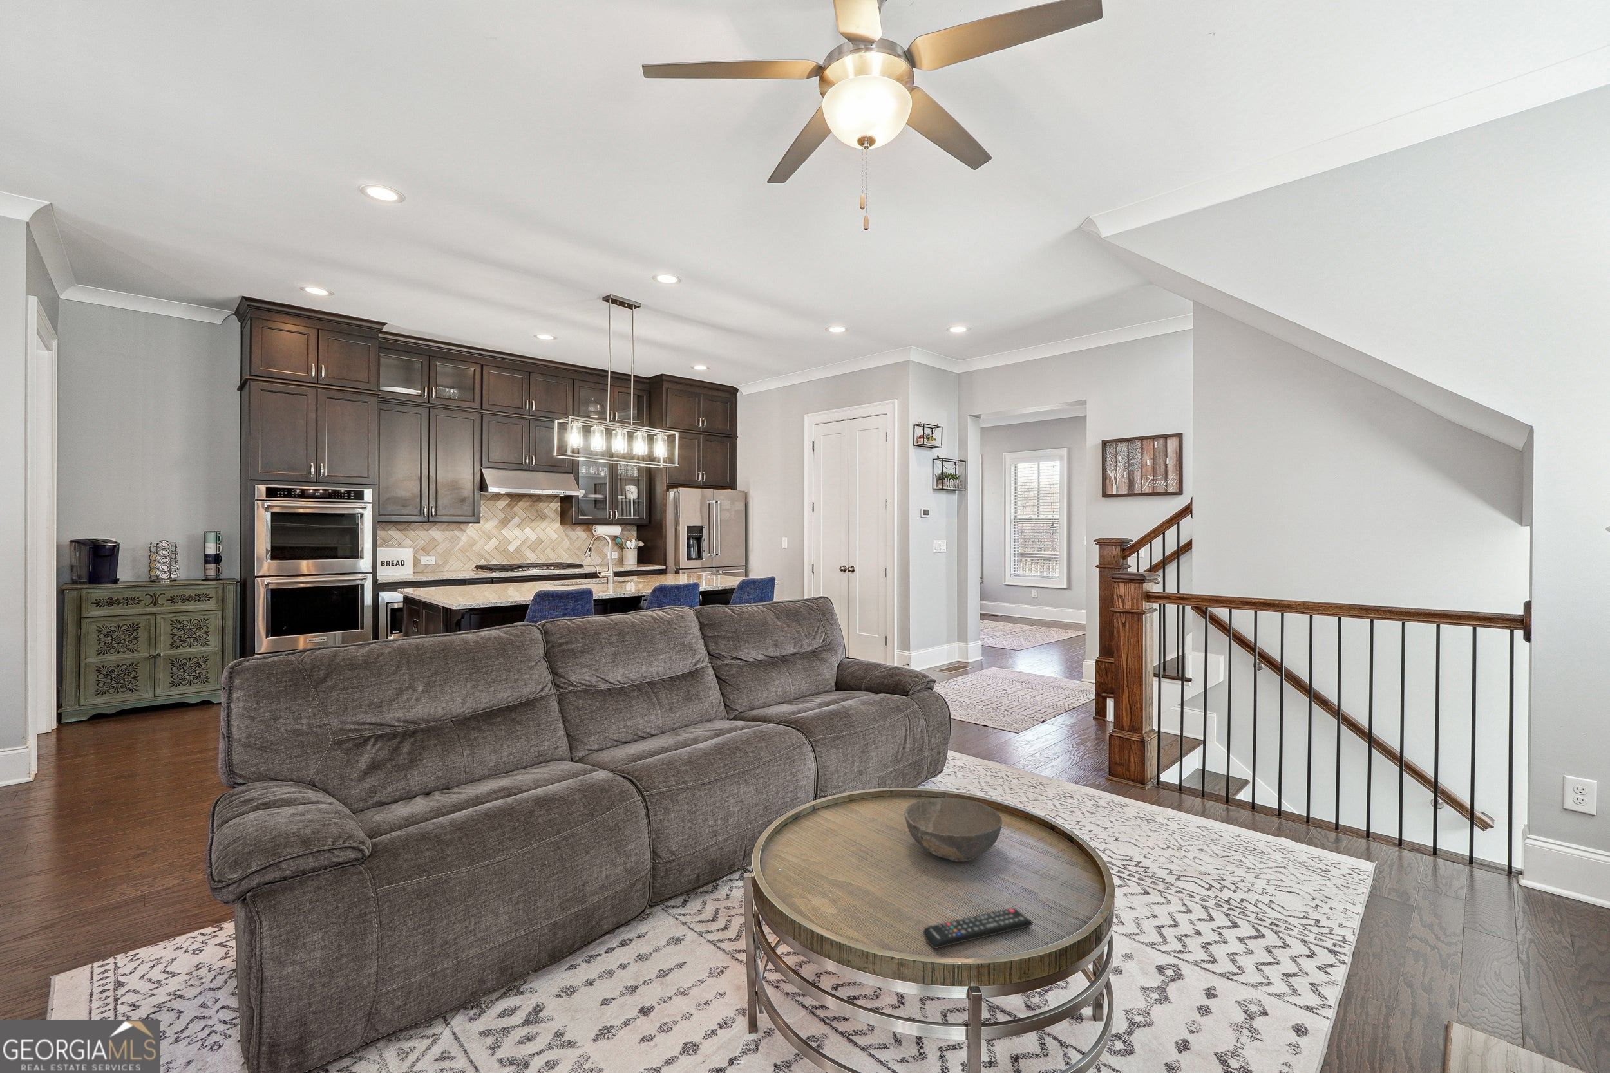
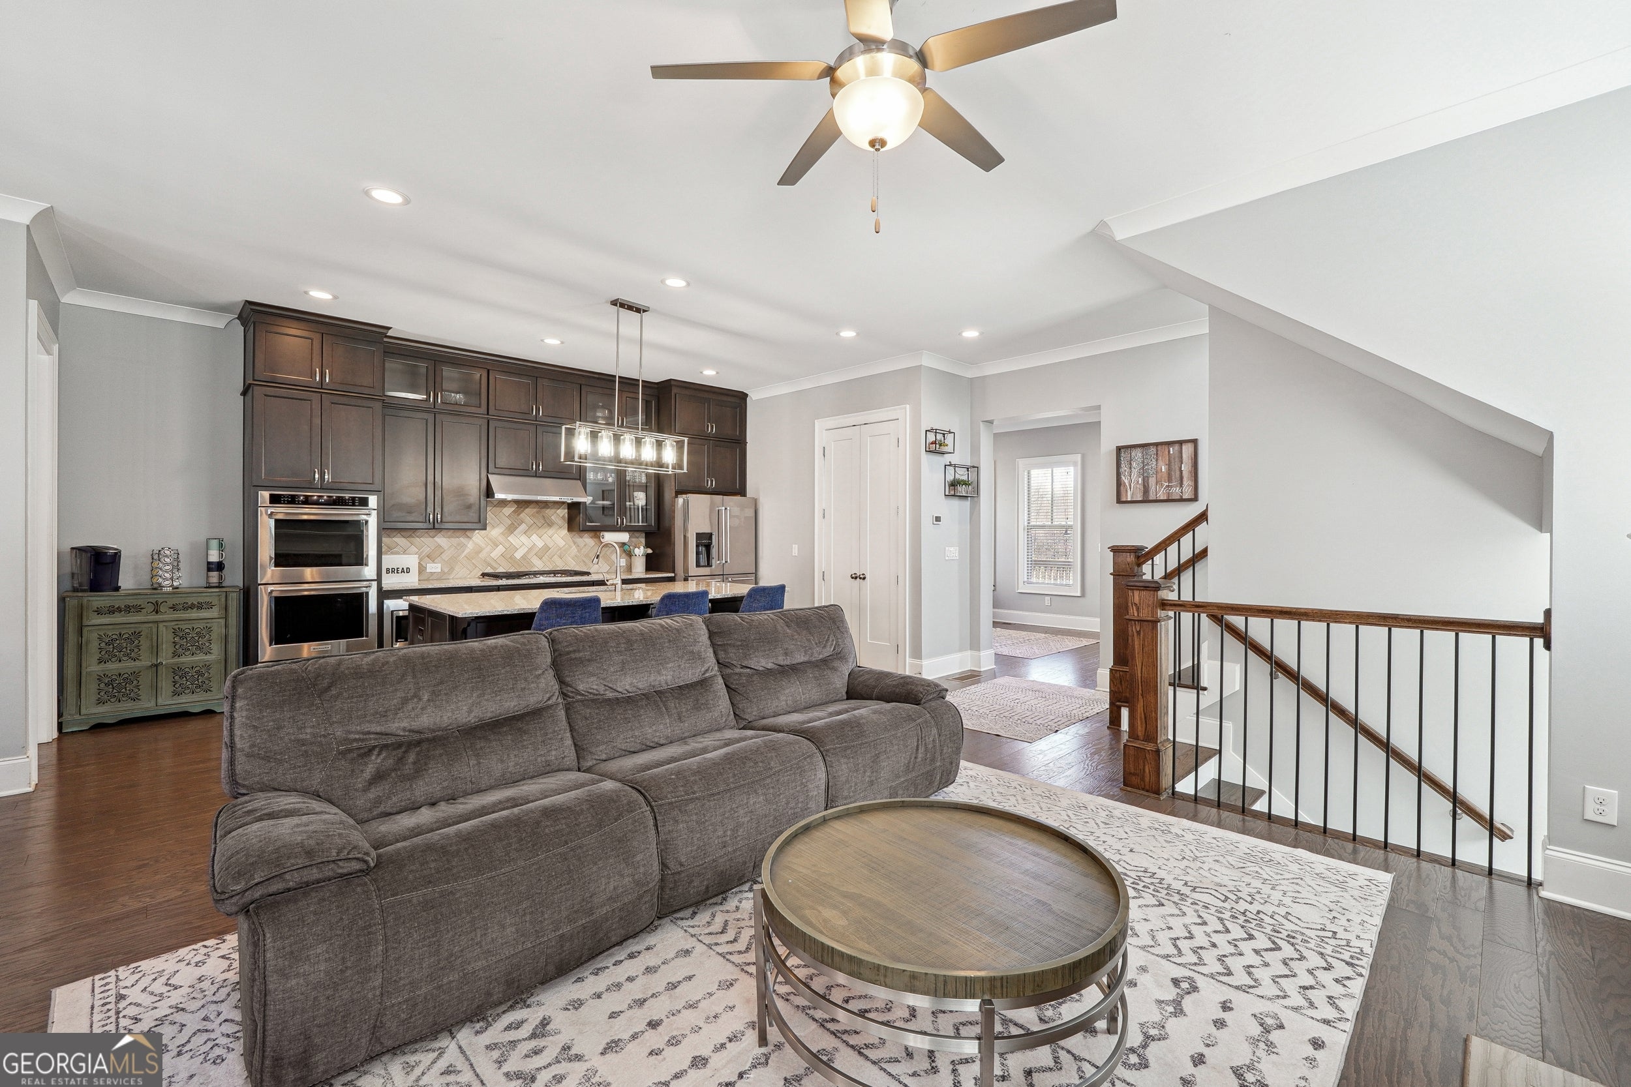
- bowl (952, 835)
- remote control (979, 928)
